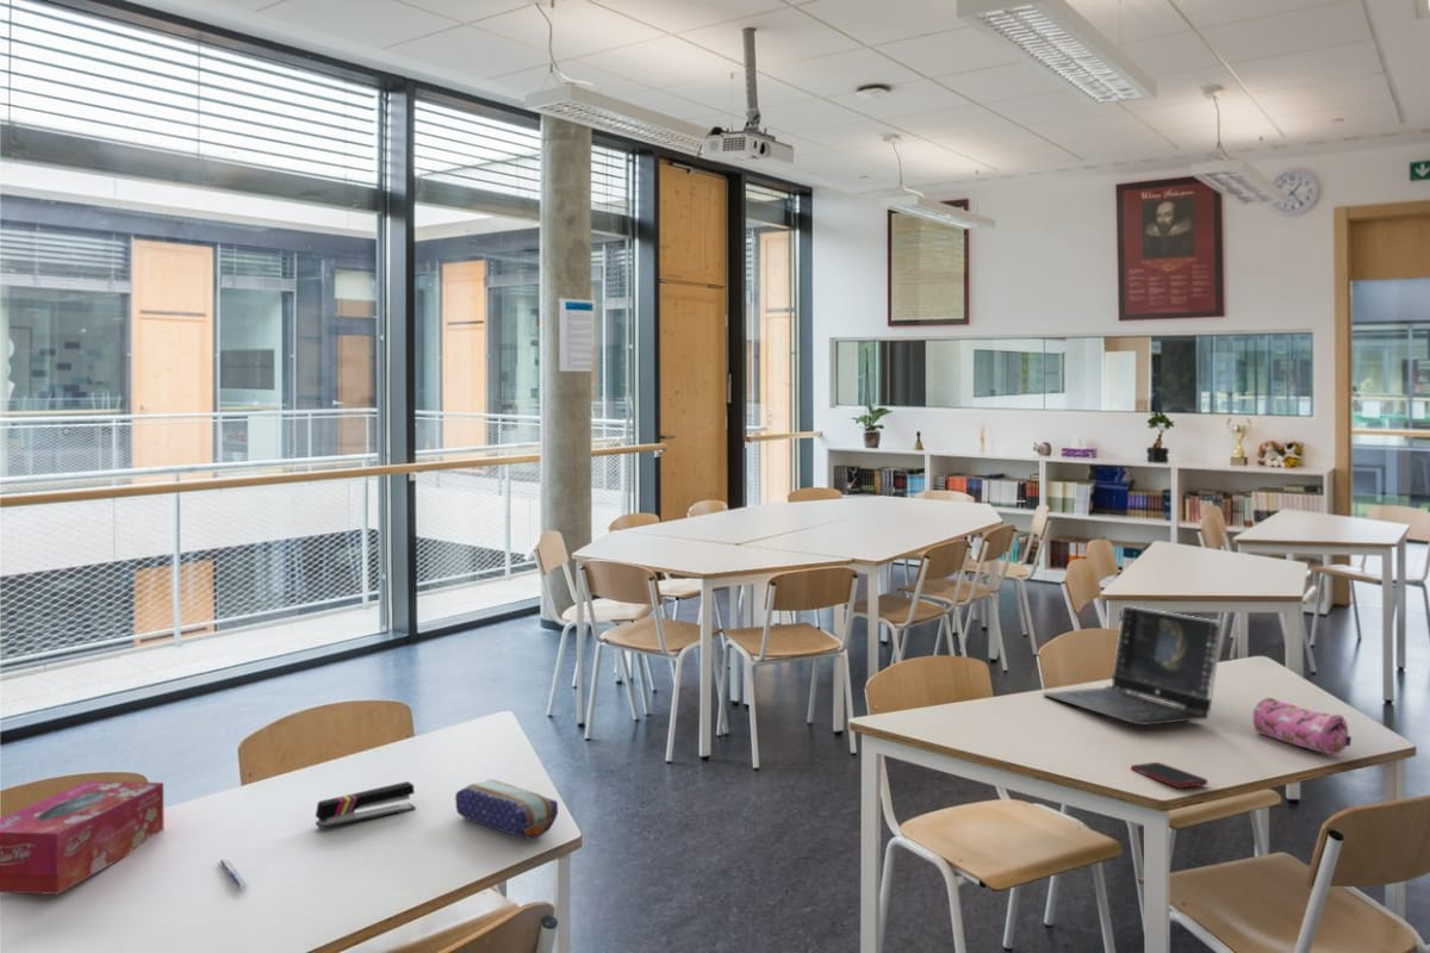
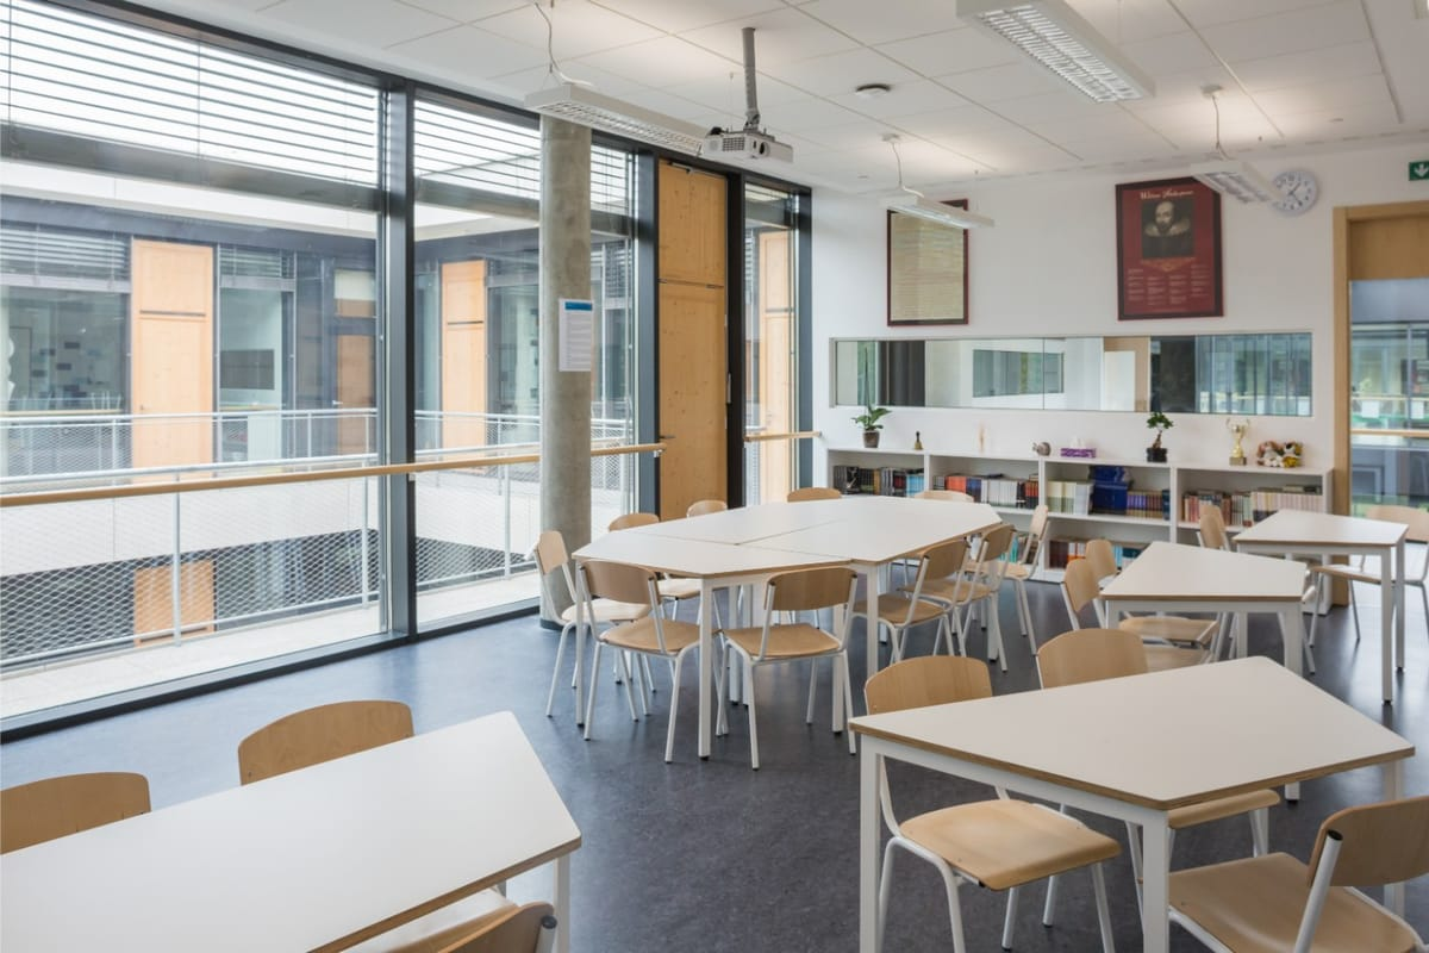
- stapler (366, 803)
- cell phone (1168, 774)
- tissue box (74, 833)
- pencil case (1299, 724)
- pen (231, 872)
- pencil case (505, 806)
- laptop computer (1129, 661)
